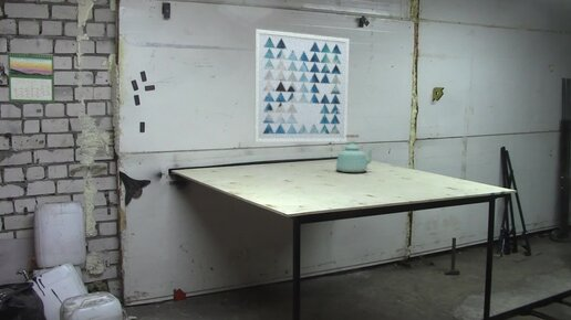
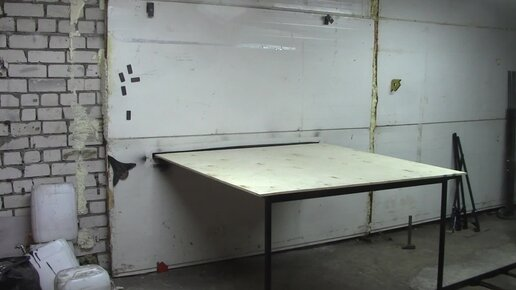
- calendar (31, 77)
- wall art (303, 88)
- kettle (354, 152)
